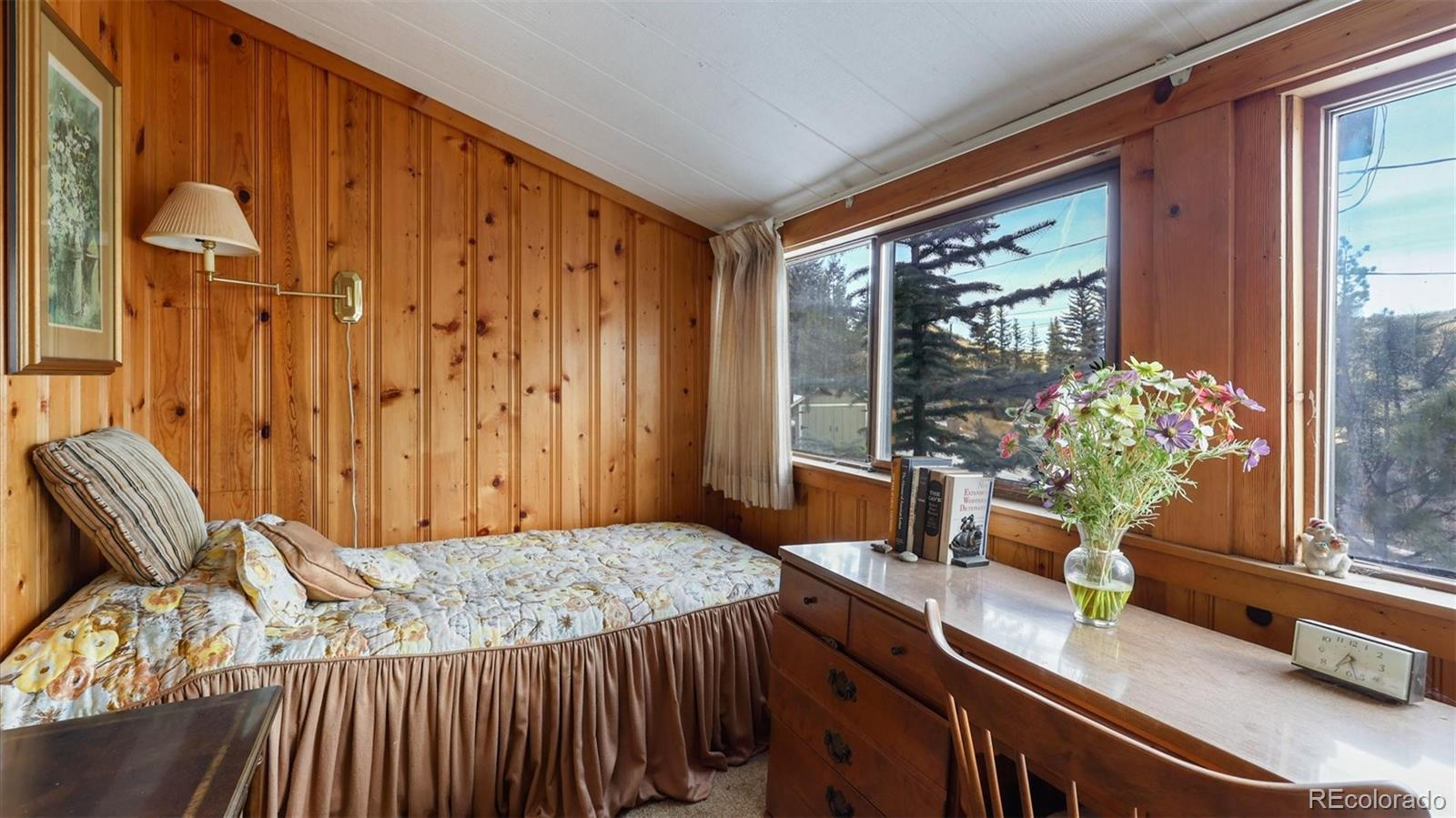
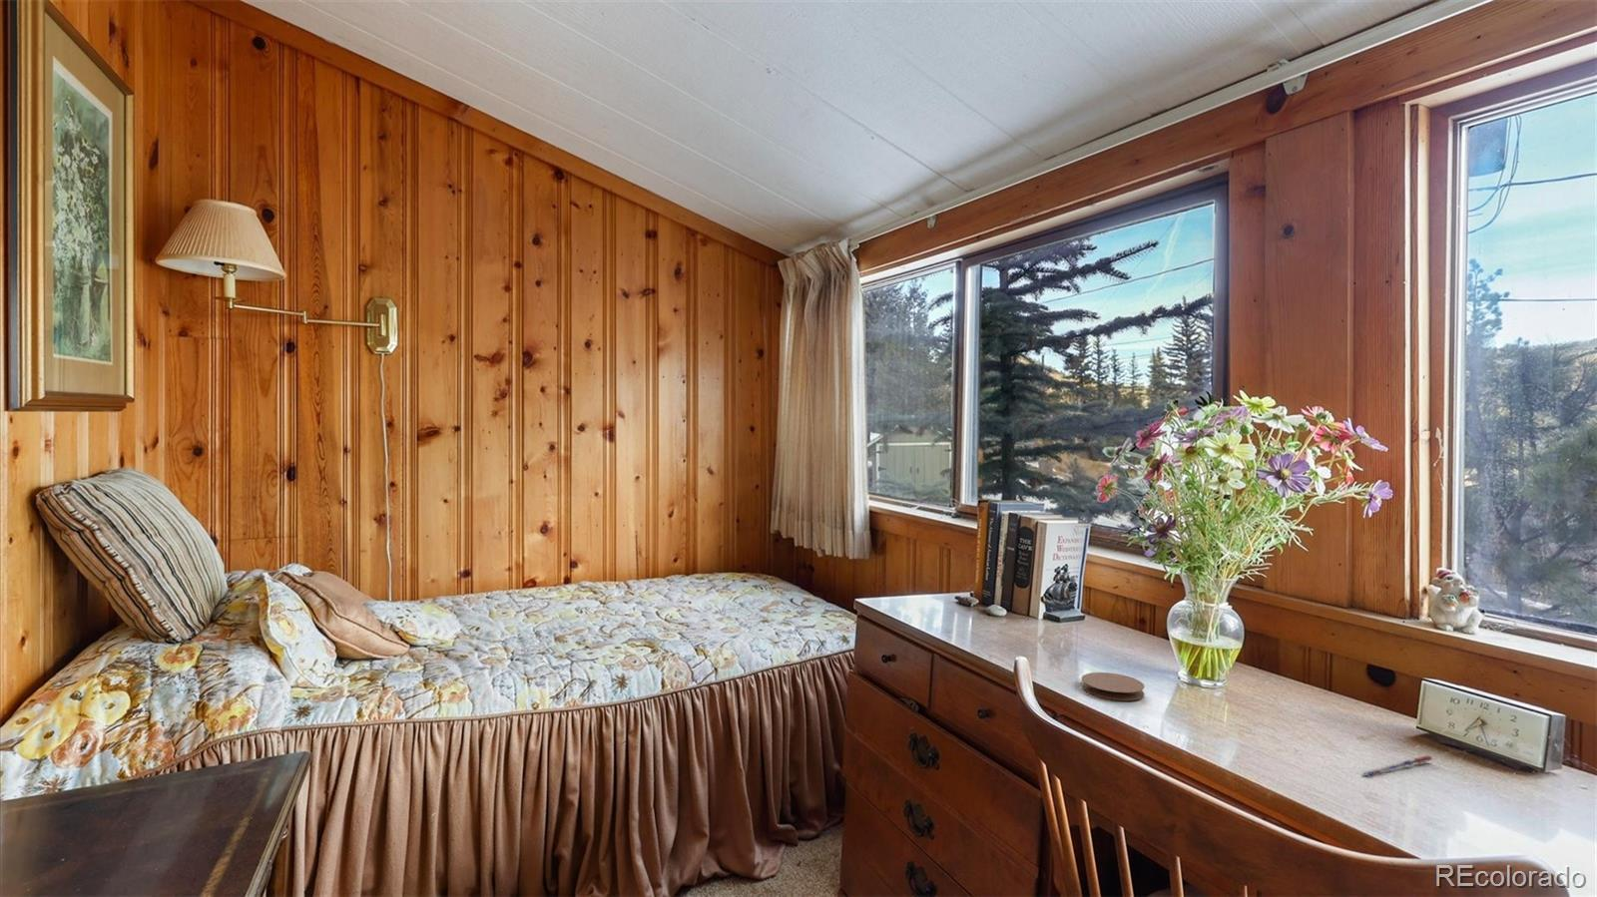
+ pen (1397, 765)
+ coaster (1112, 685)
